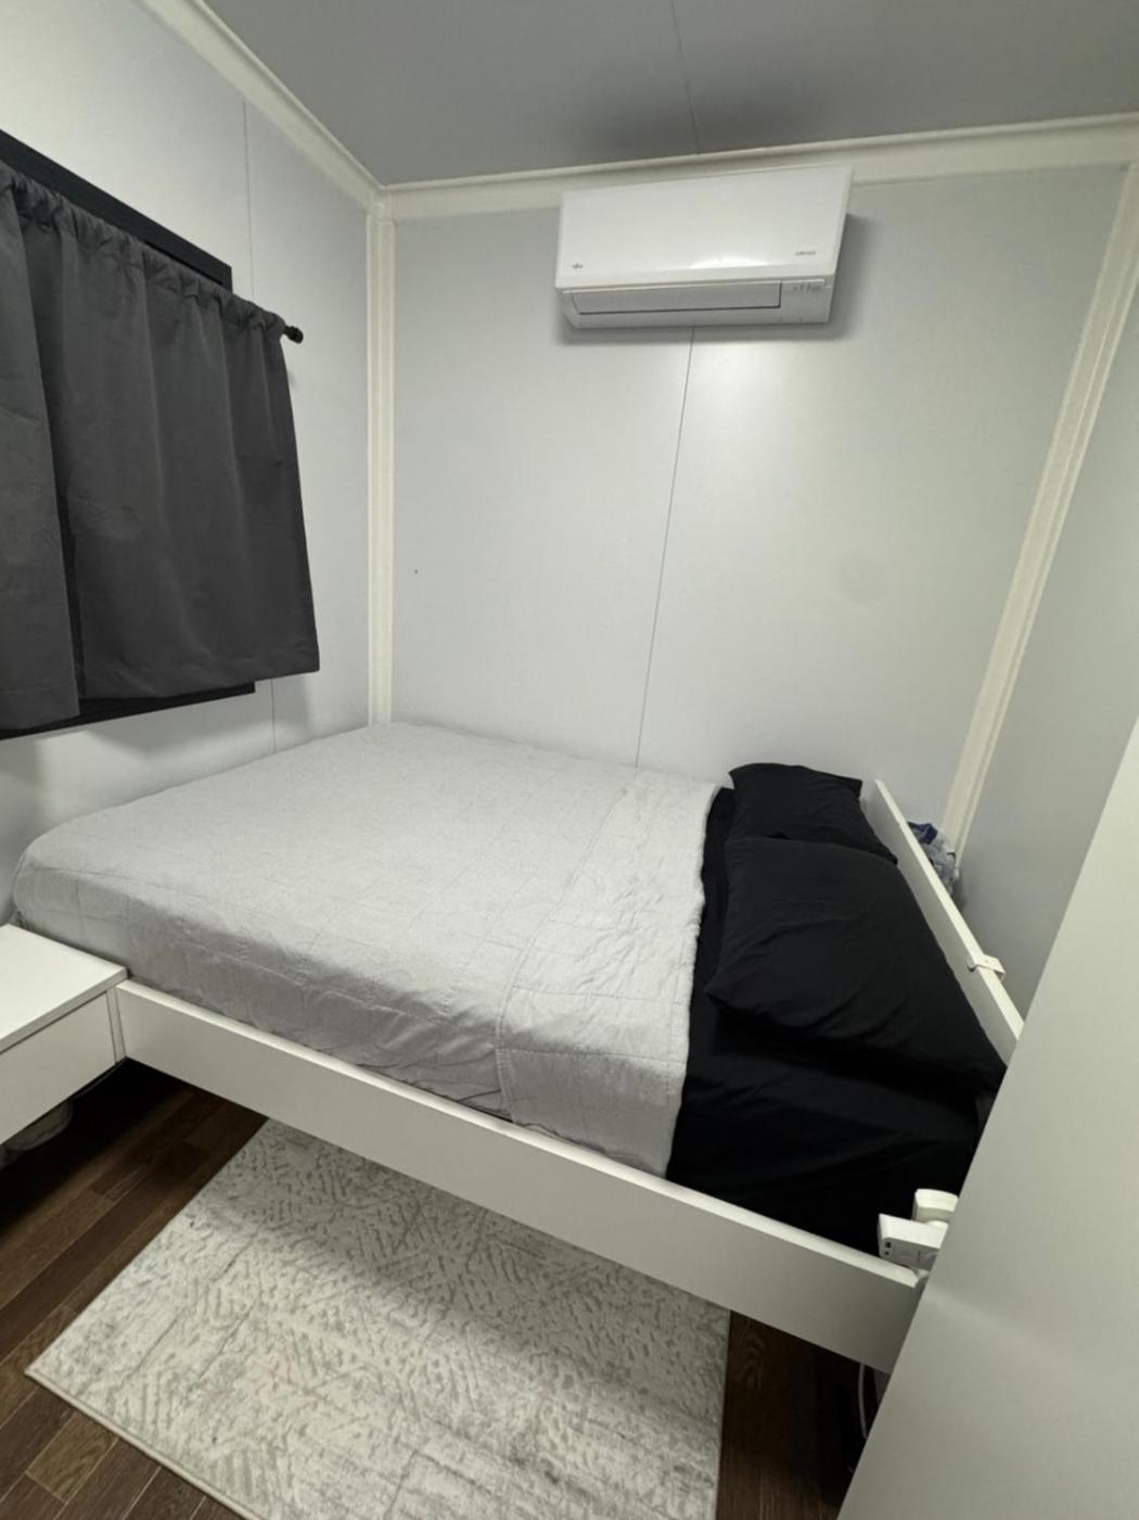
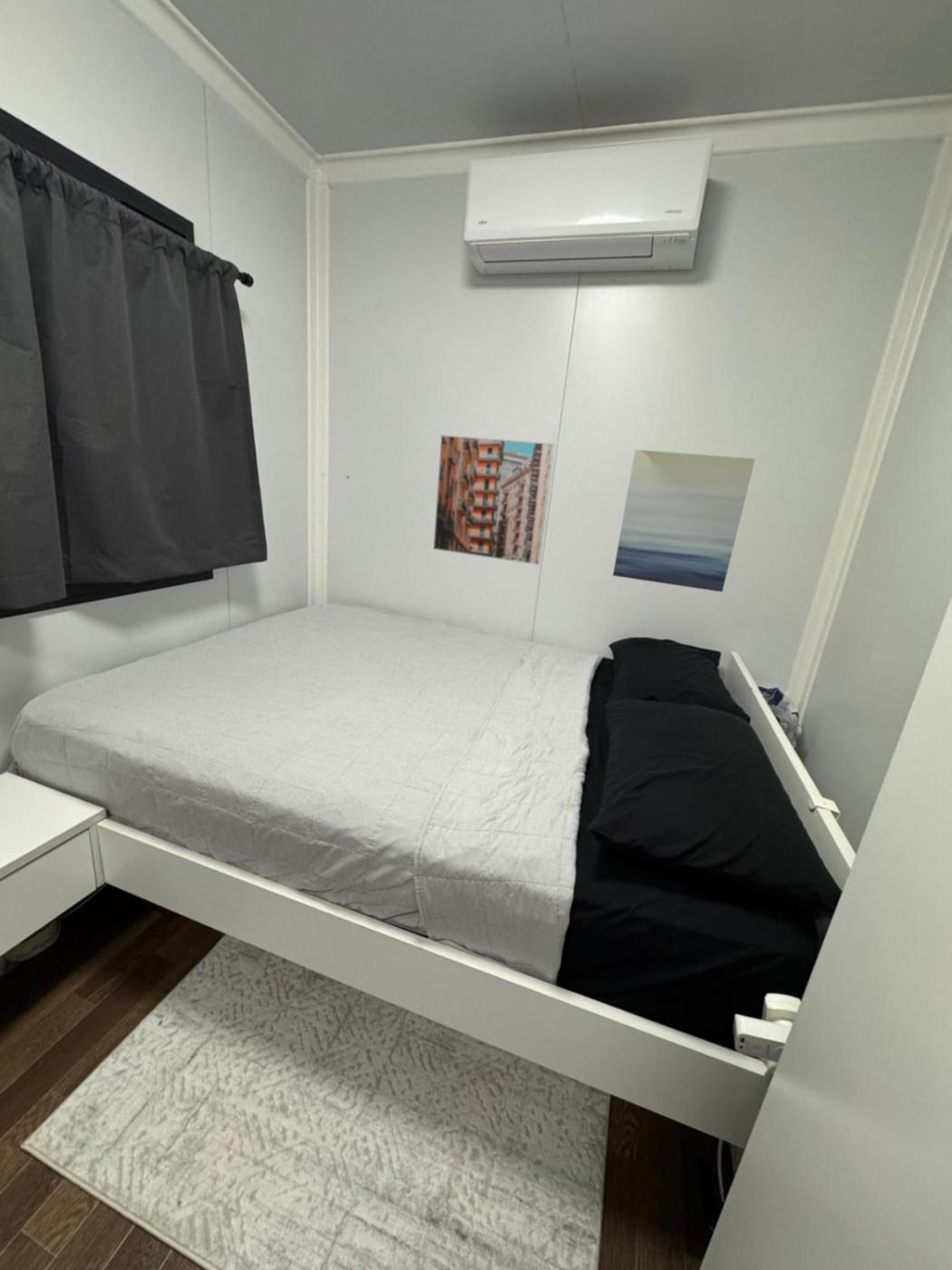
+ wall art (678, 521)
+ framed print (491, 500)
